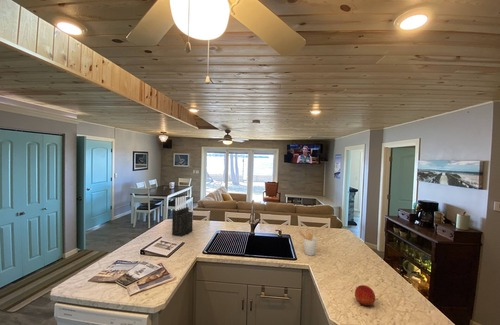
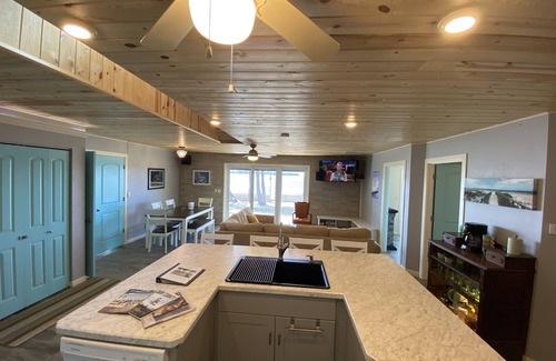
- utensil holder (306, 242)
- fruit (364, 294)
- knife block (183, 215)
